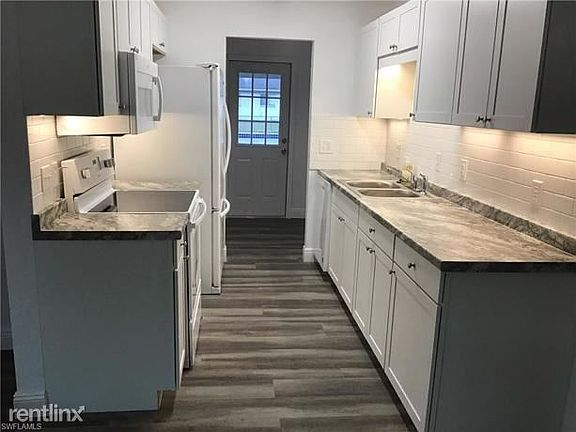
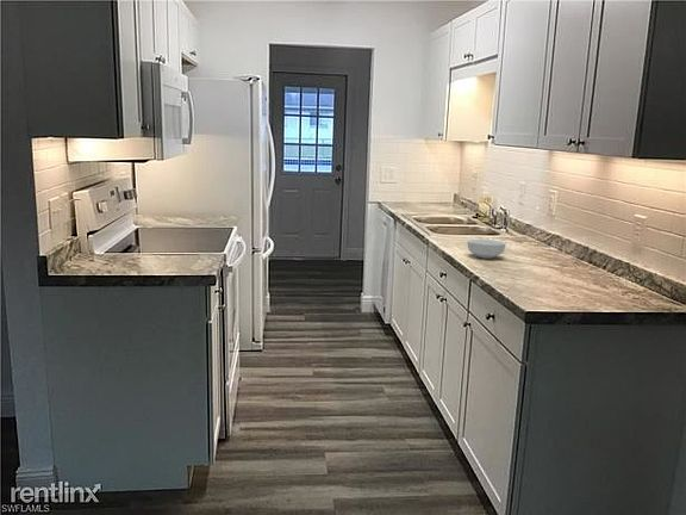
+ cereal bowl (486, 249)
